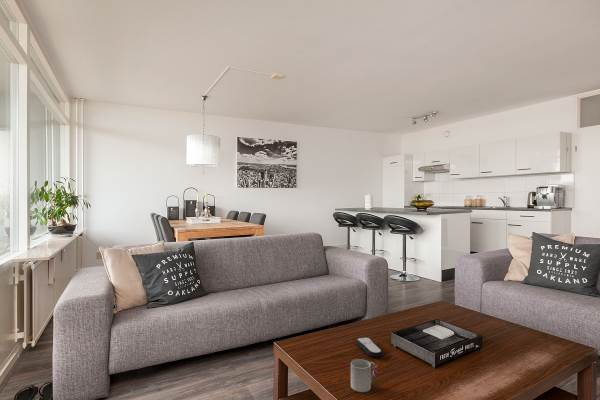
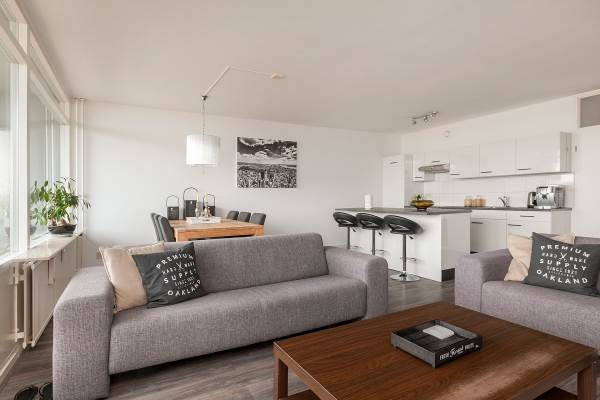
- cup (364, 374)
- remote control (369, 346)
